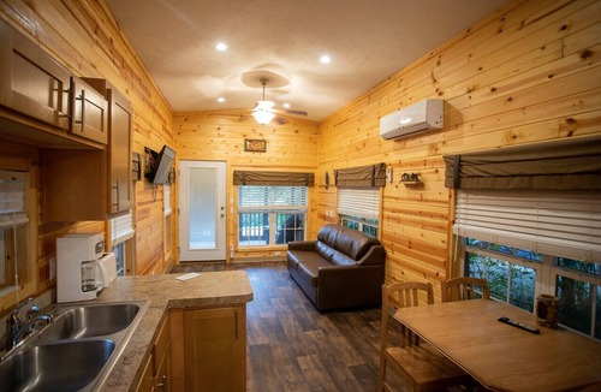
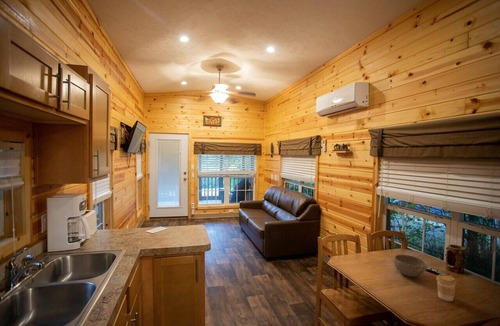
+ bowl (409, 267)
+ coffee cup (445, 287)
